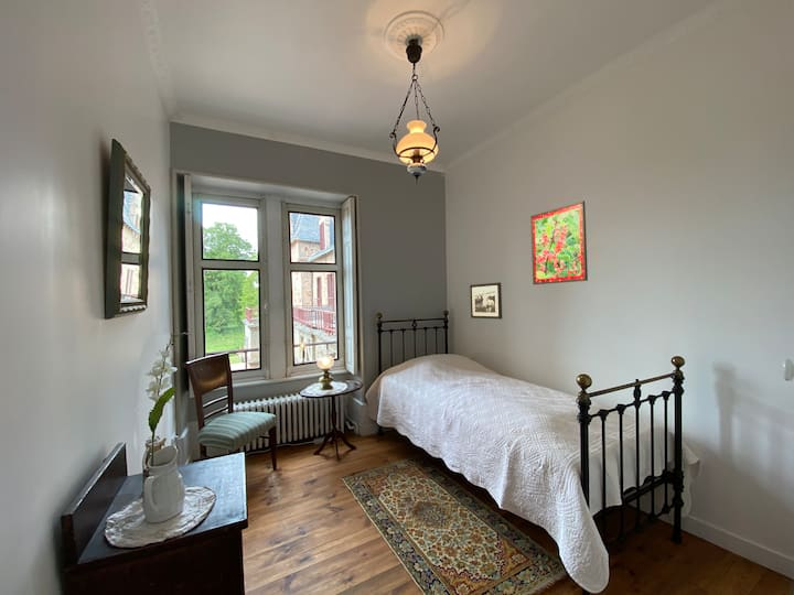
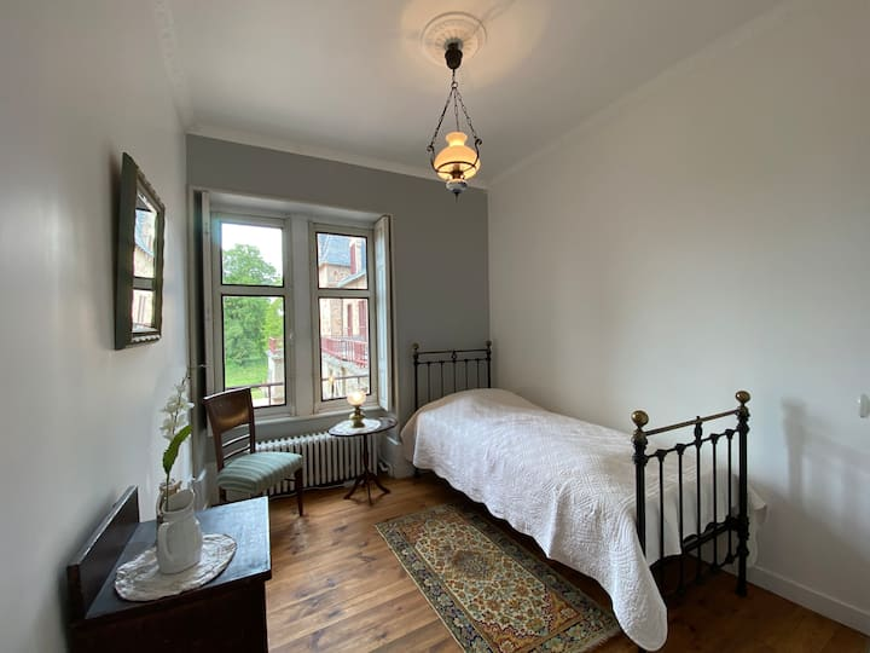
- picture frame (485, 301)
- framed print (557, 246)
